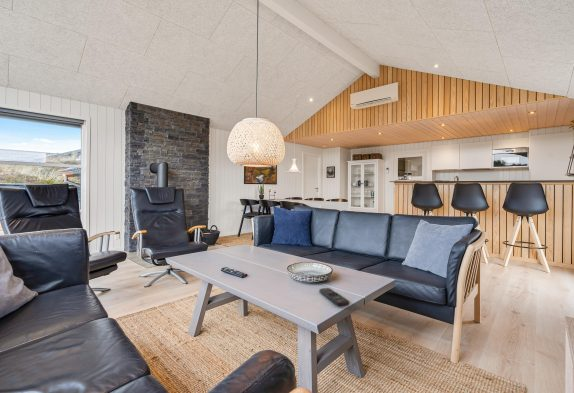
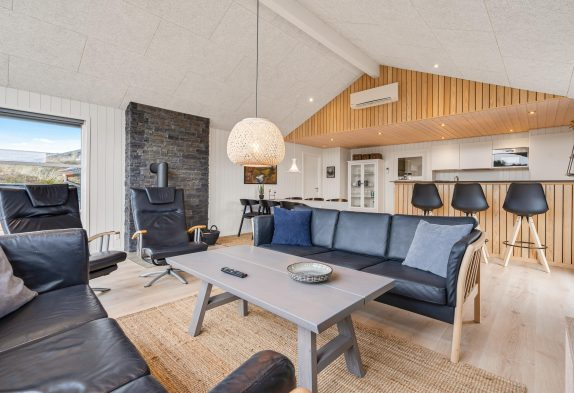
- remote control (333, 296)
